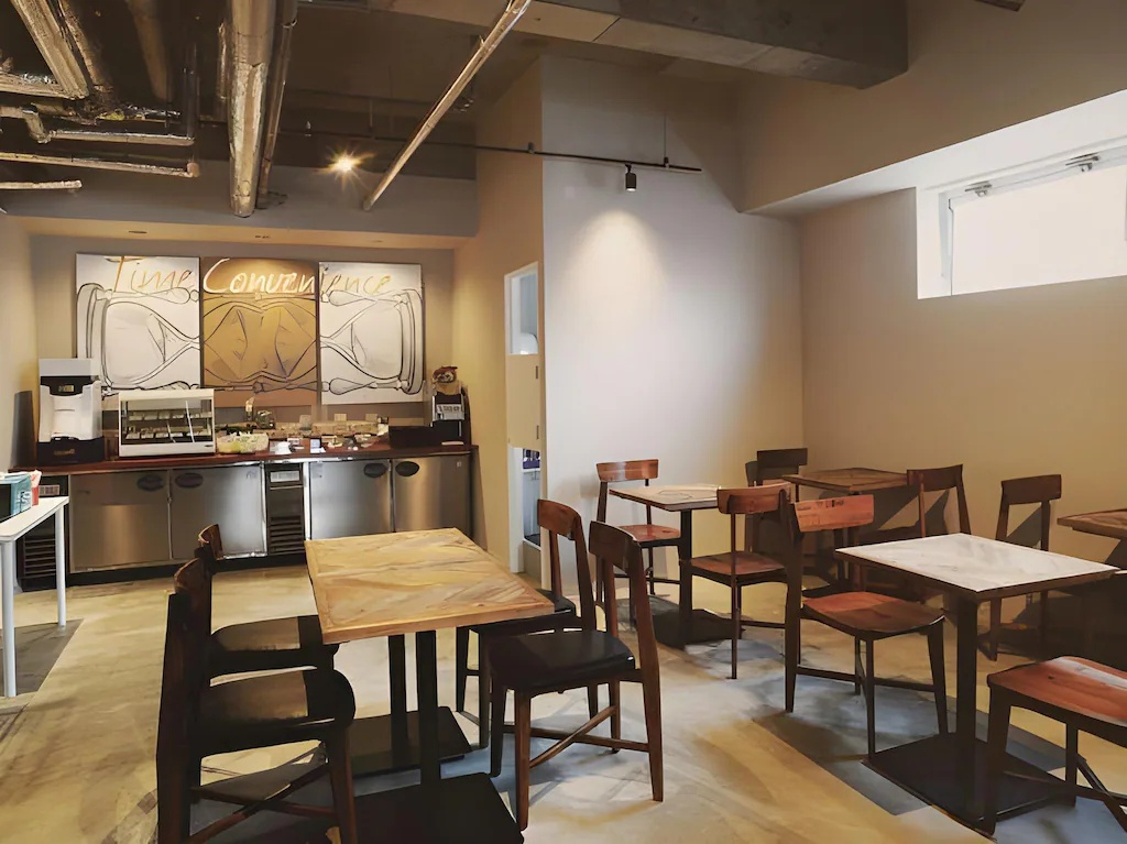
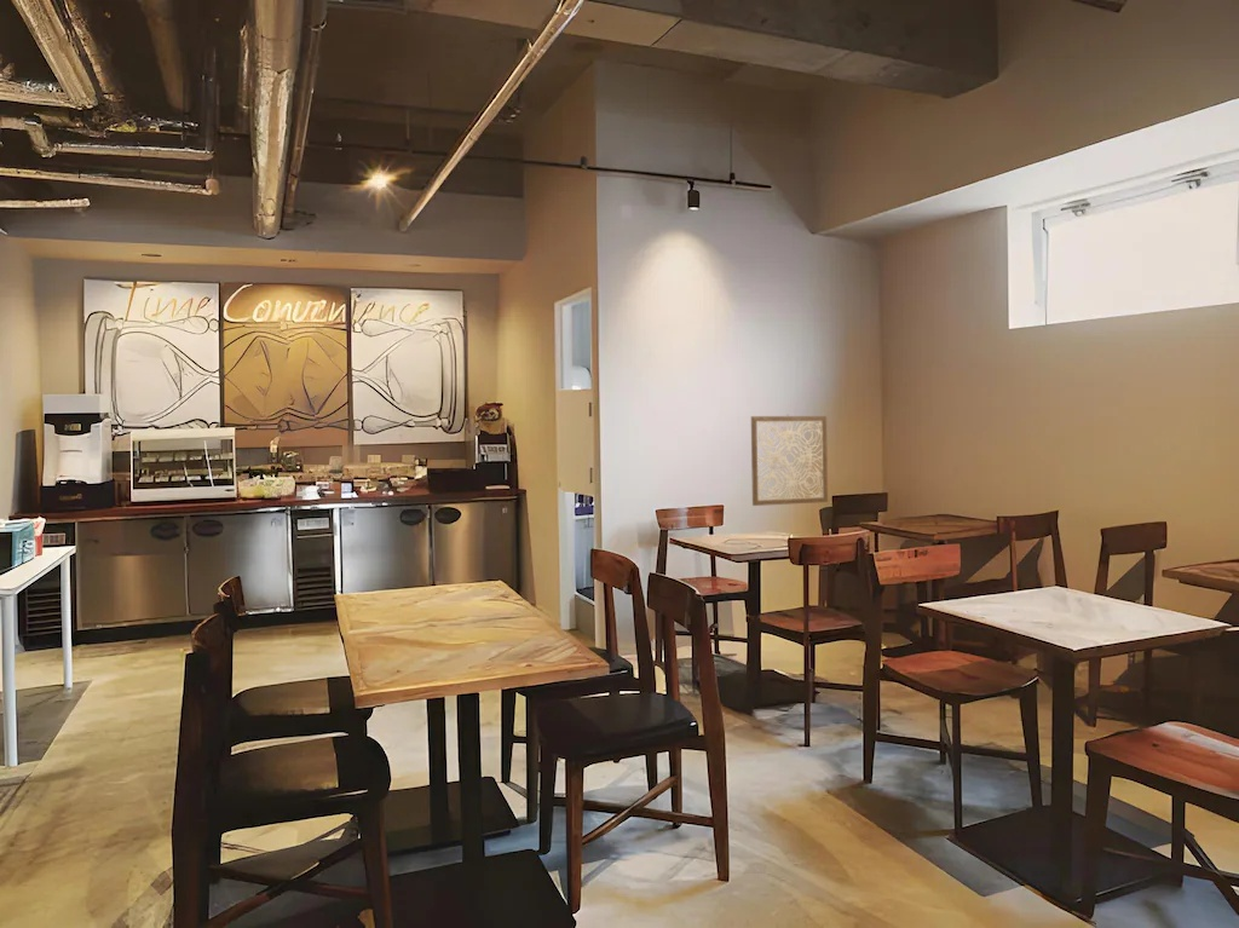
+ wall art (788, 461)
